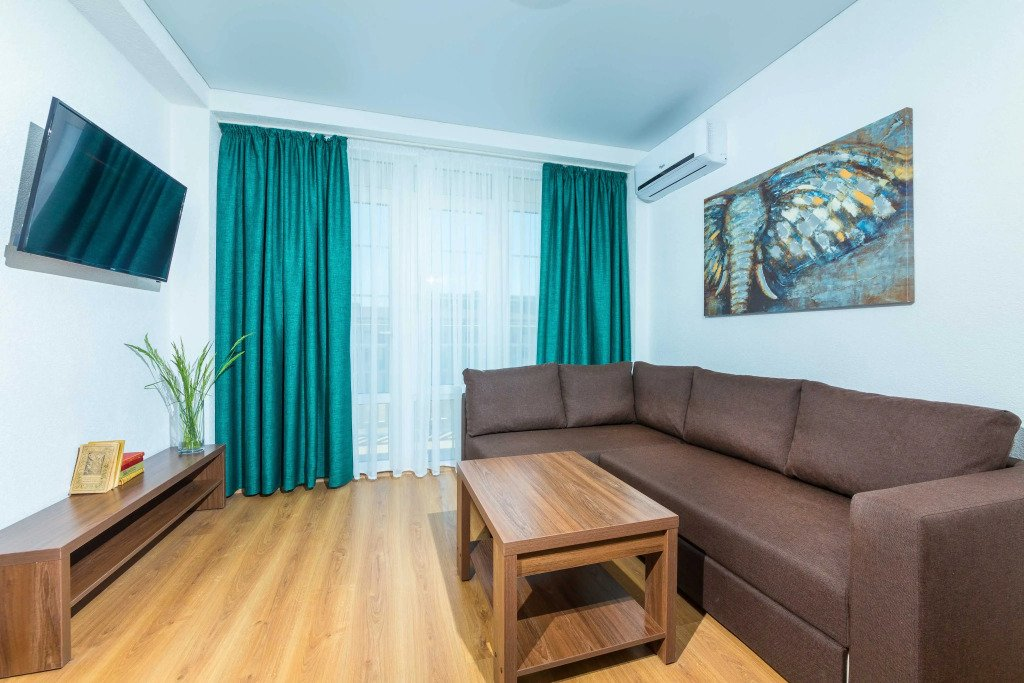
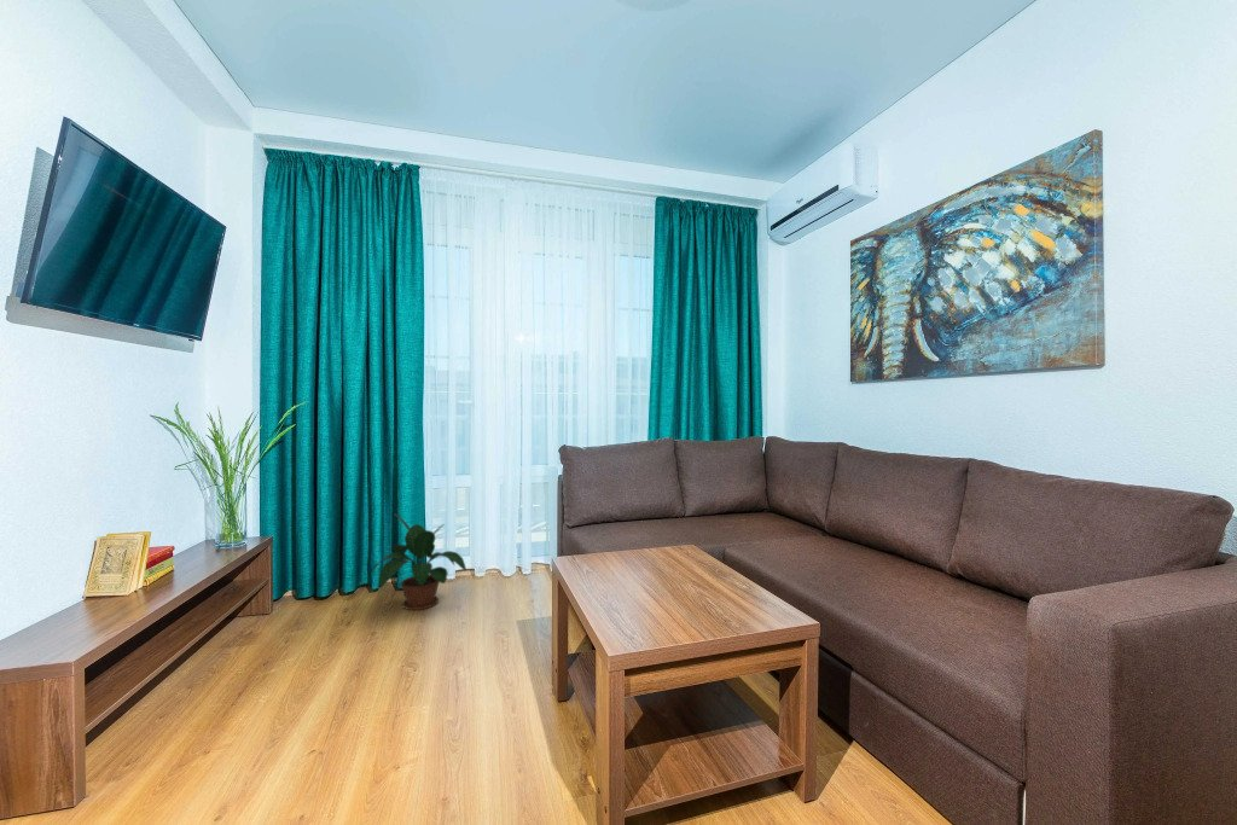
+ potted plant (419, 556)
